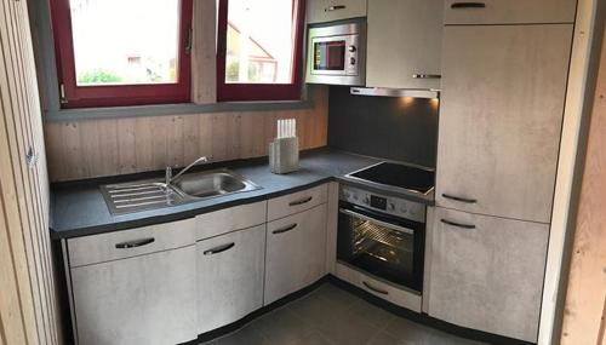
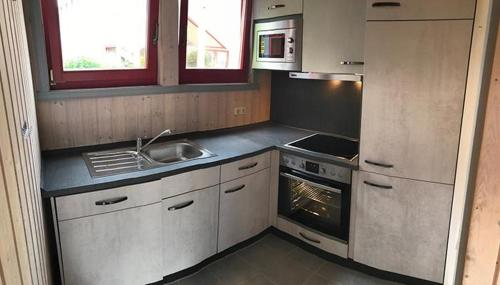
- knife block (282, 145)
